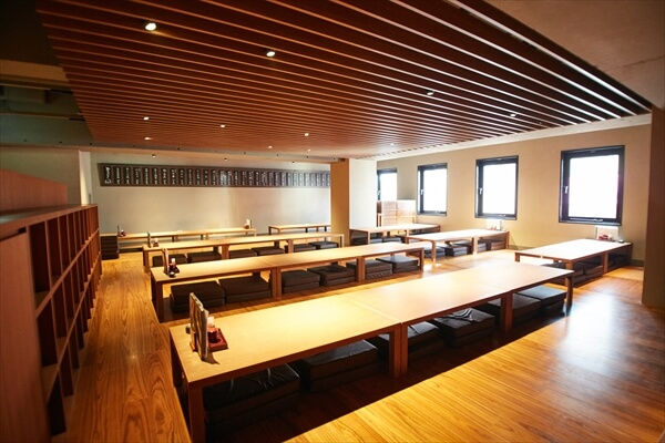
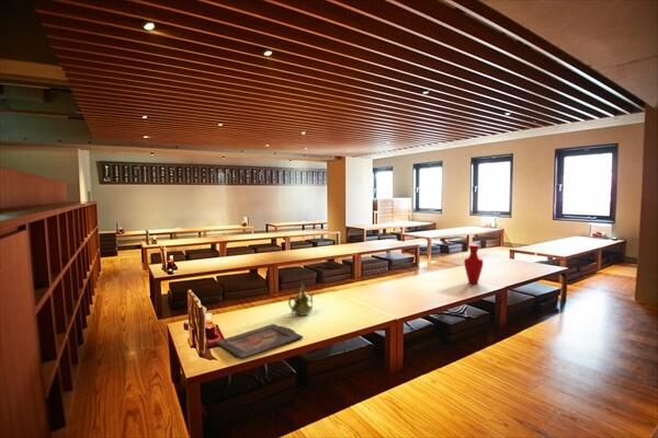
+ vase (473, 264)
+ teapot (302, 298)
+ tray (261, 338)
